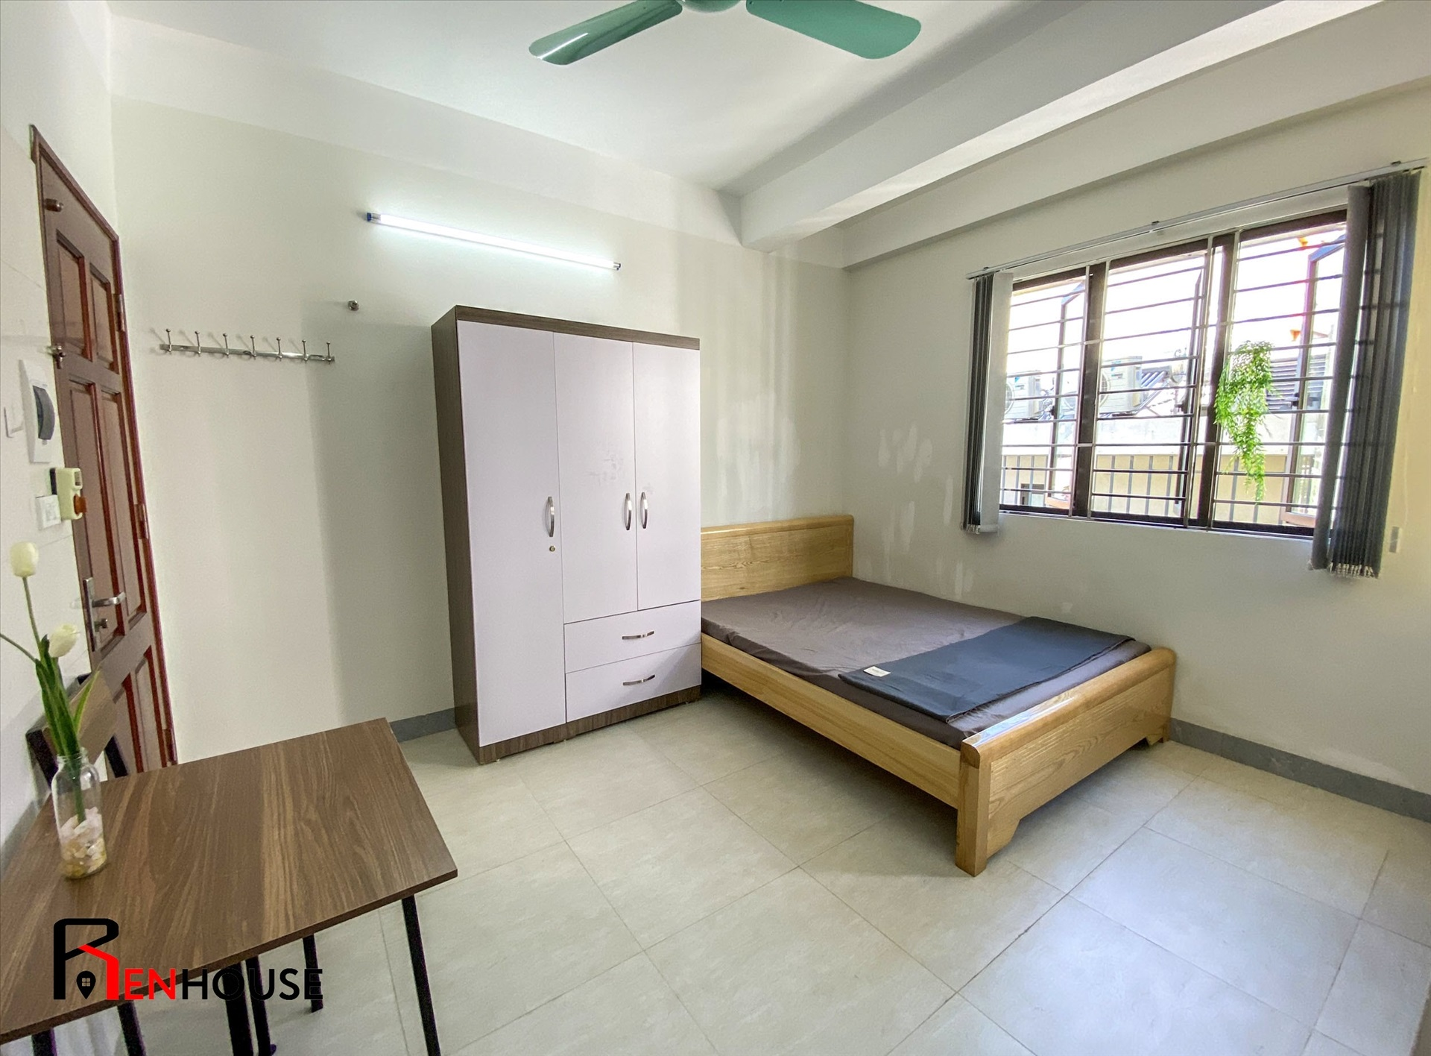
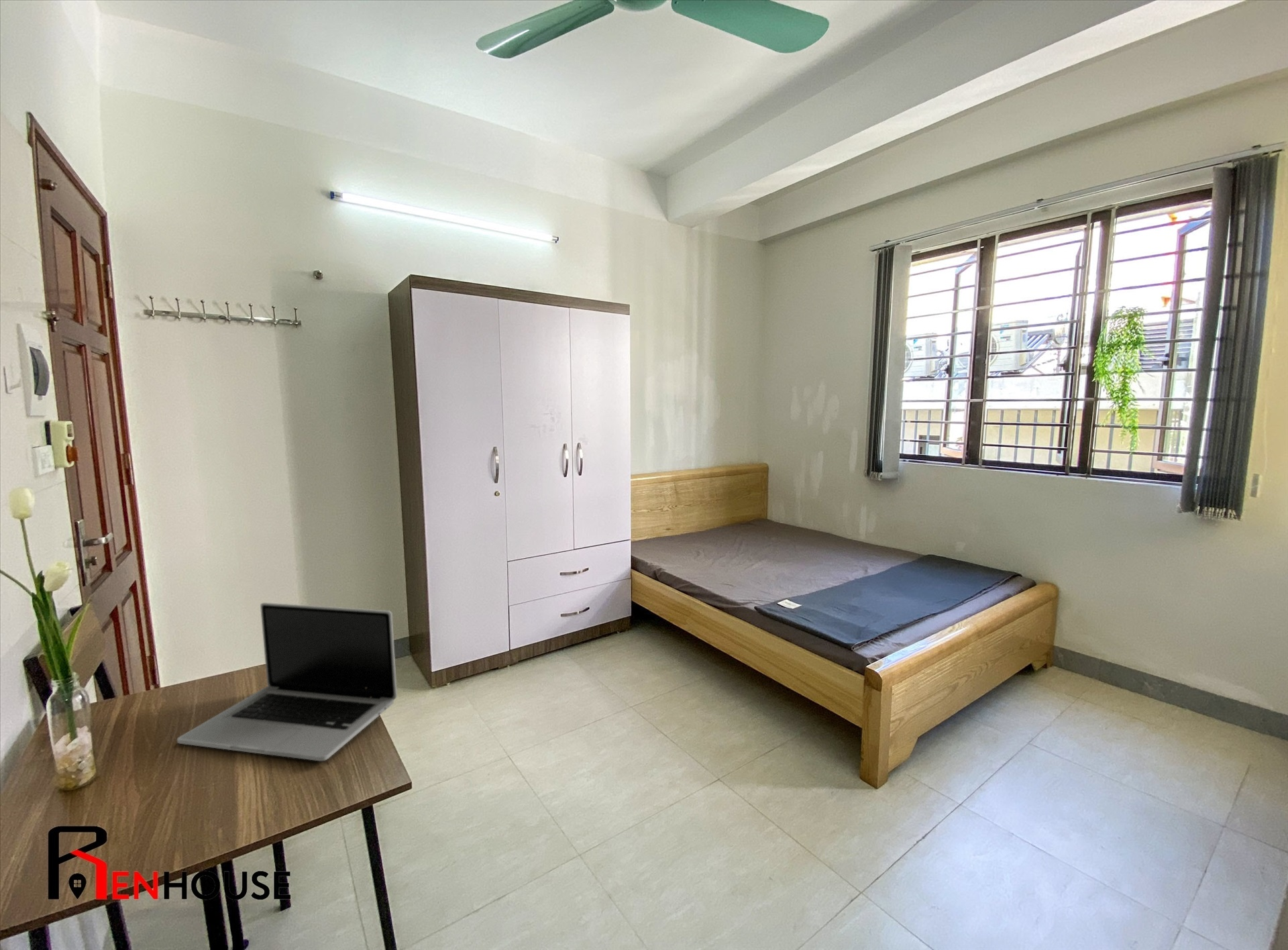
+ laptop (290, 674)
